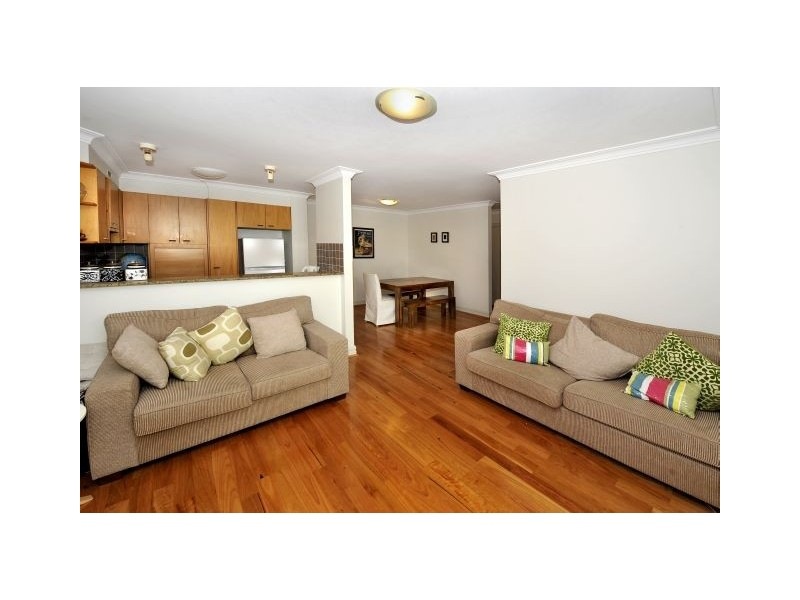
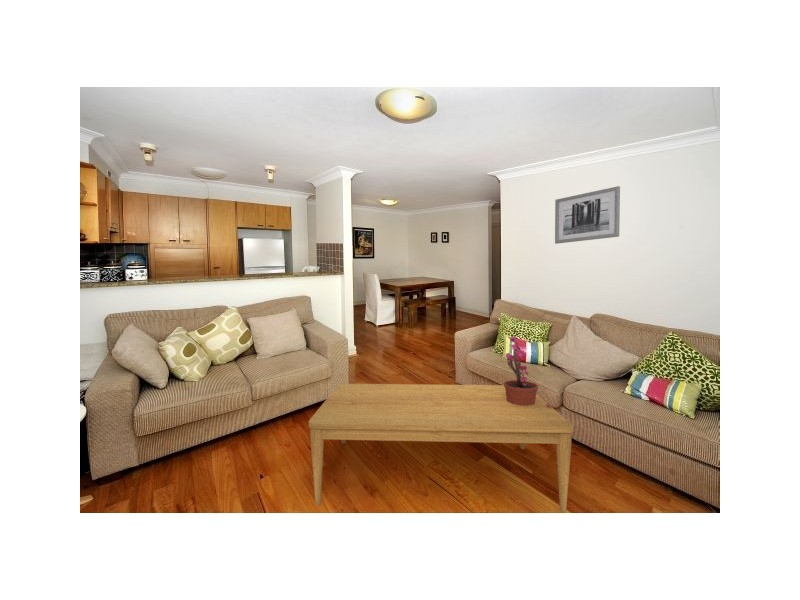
+ coffee table (434, 437)
+ wall art (585, 216)
+ potted plant (525, 369)
